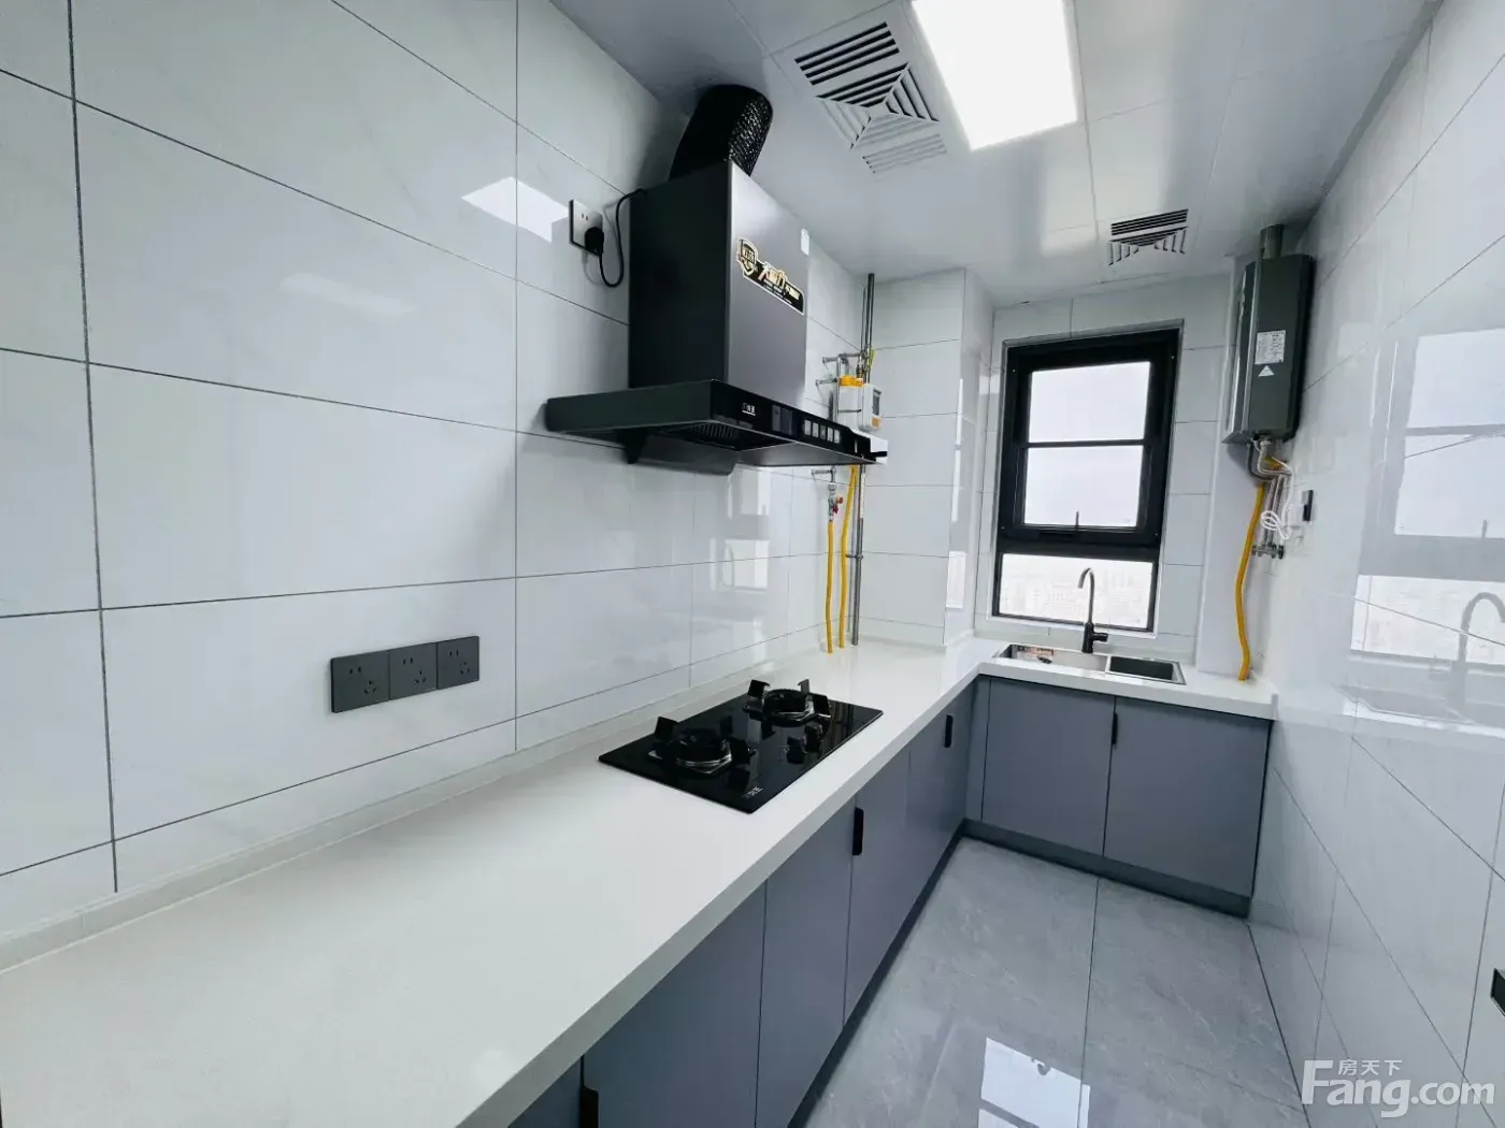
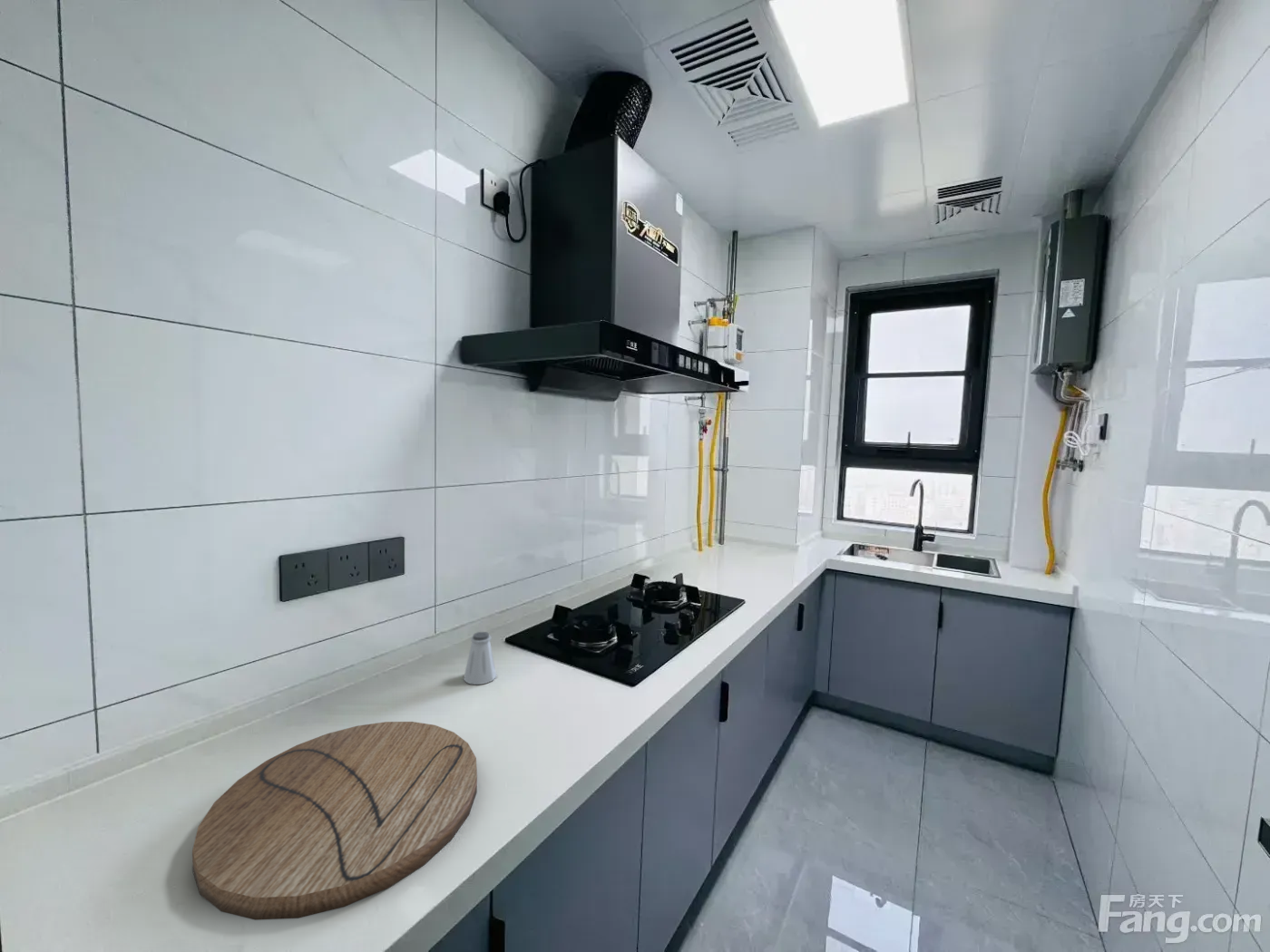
+ cutting board (352, 797)
+ saltshaker (480, 656)
